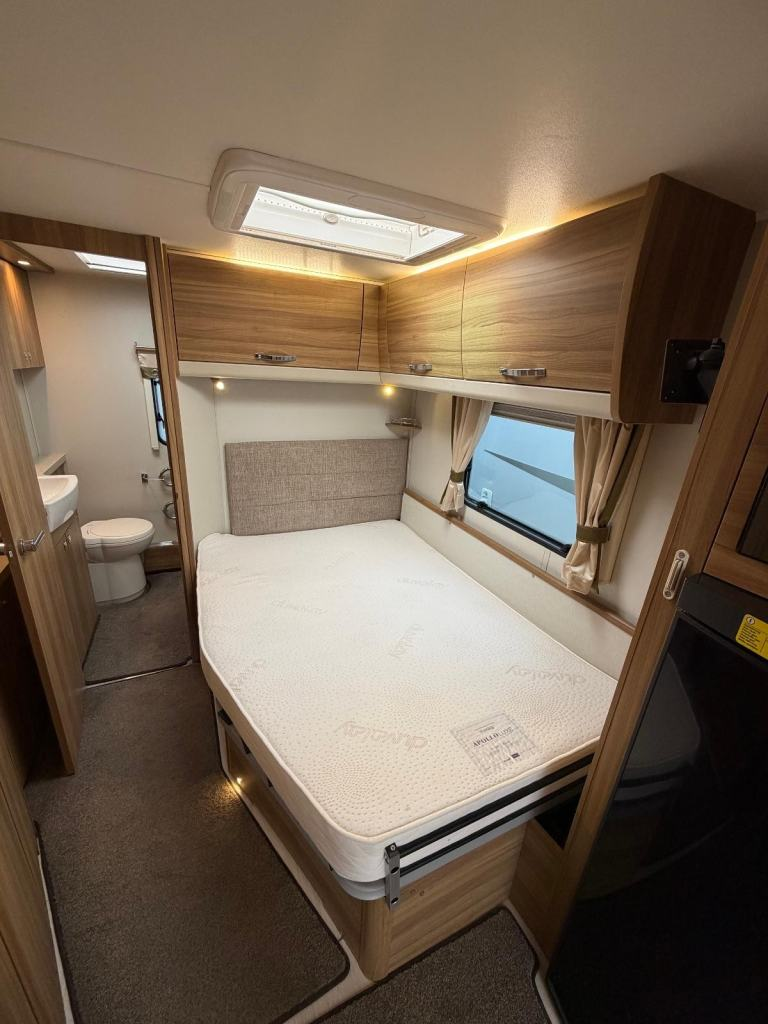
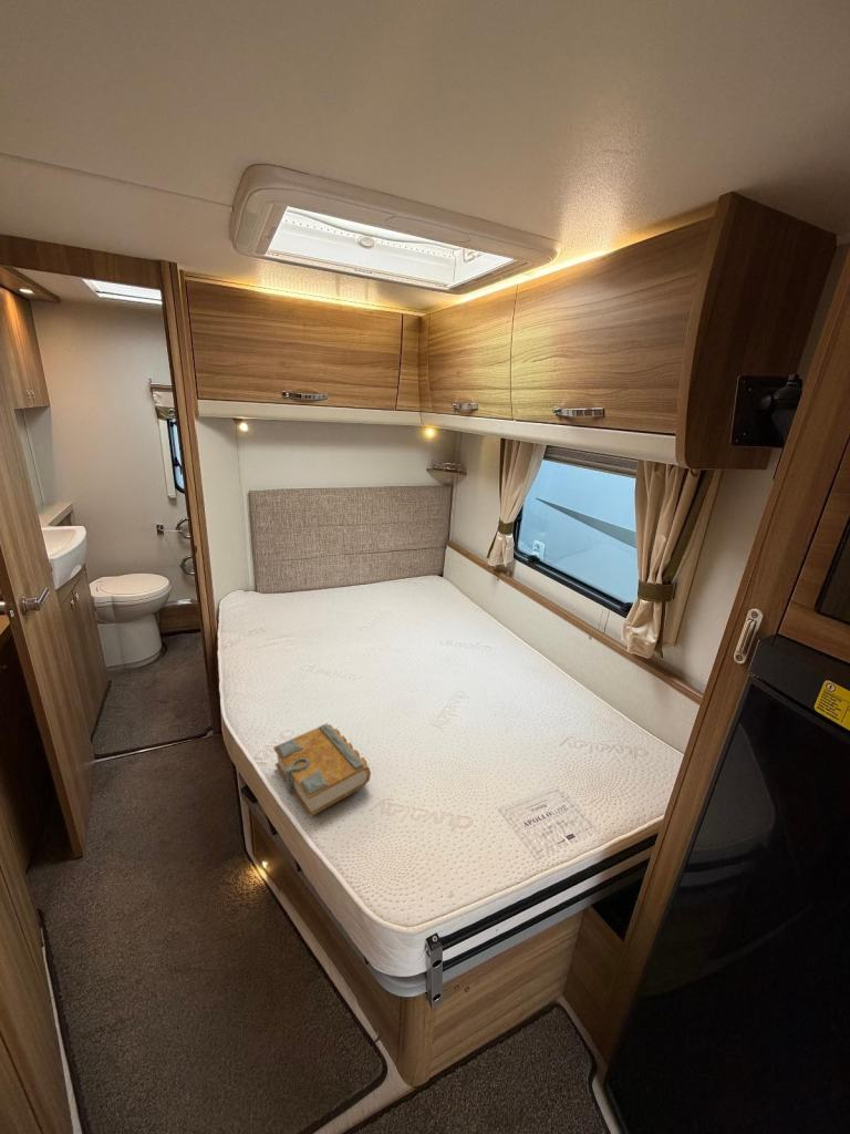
+ book (321, 764)
